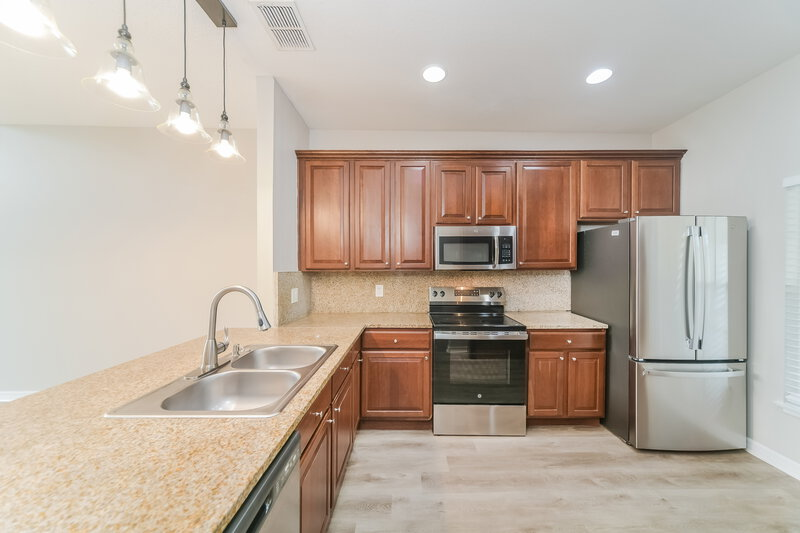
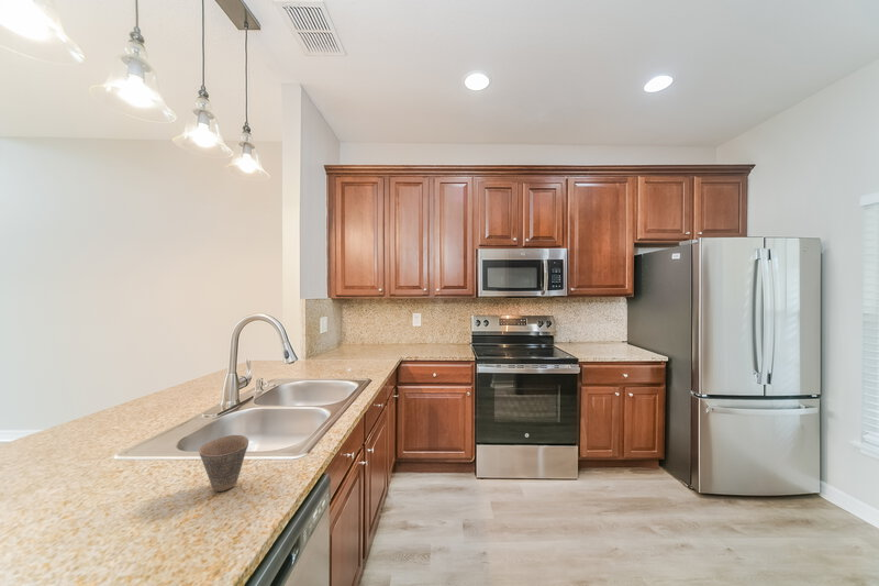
+ cup (224, 465)
